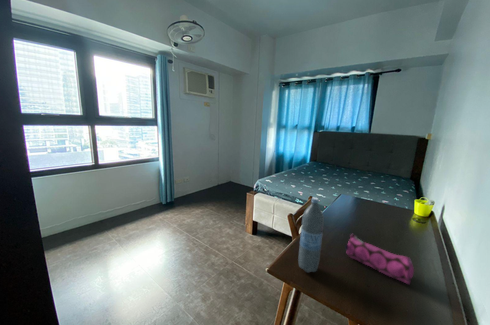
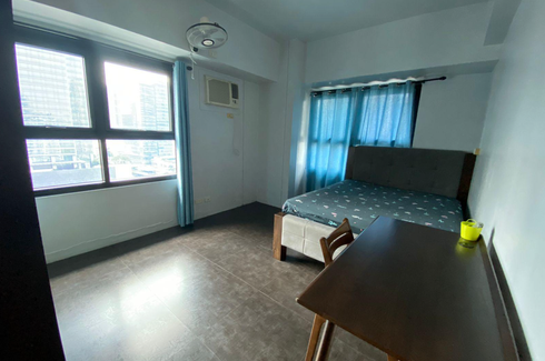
- pencil case (377, 256)
- water bottle (311, 234)
